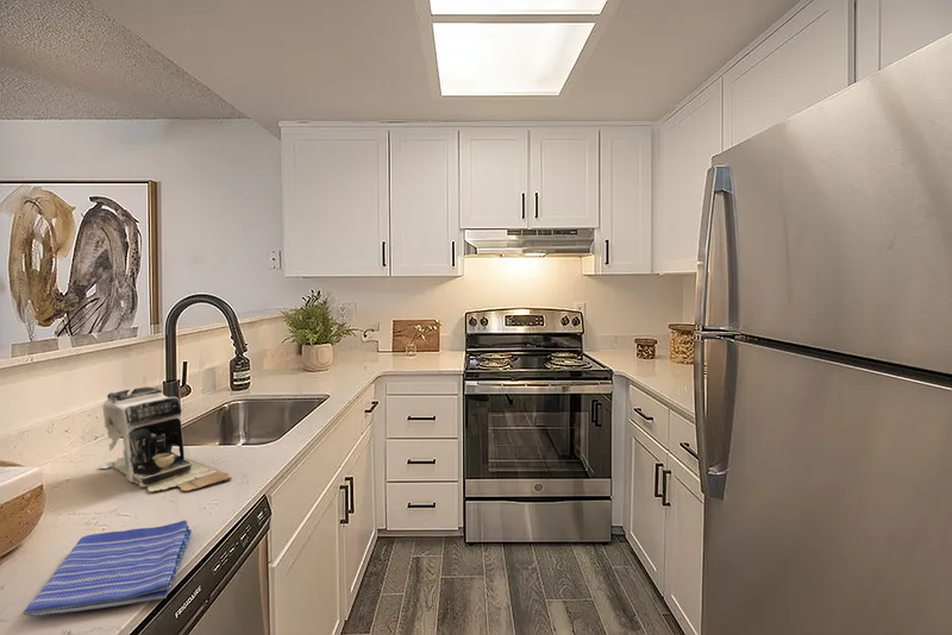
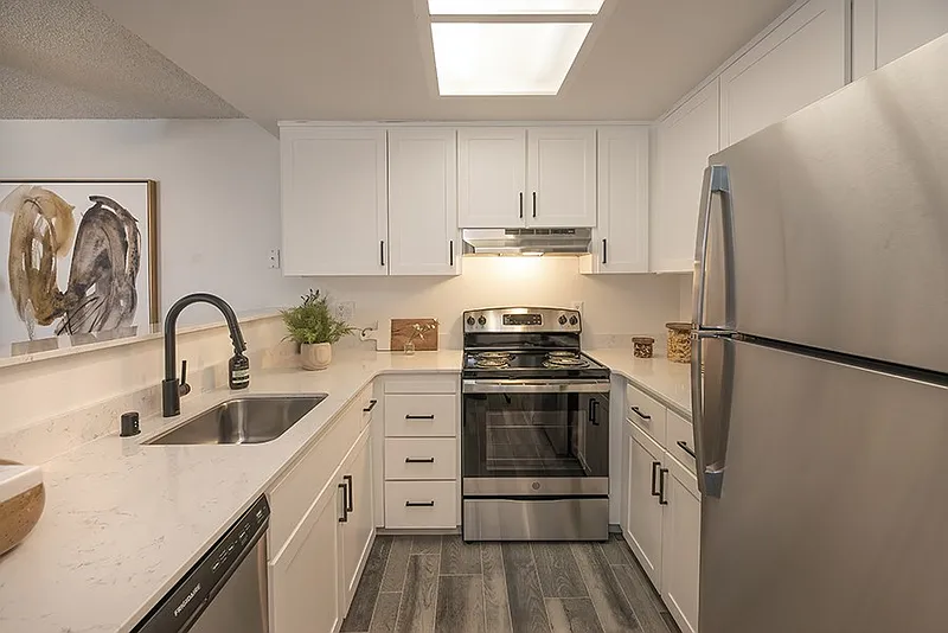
- dish towel (120, 561)
- coffee maker (165, 430)
